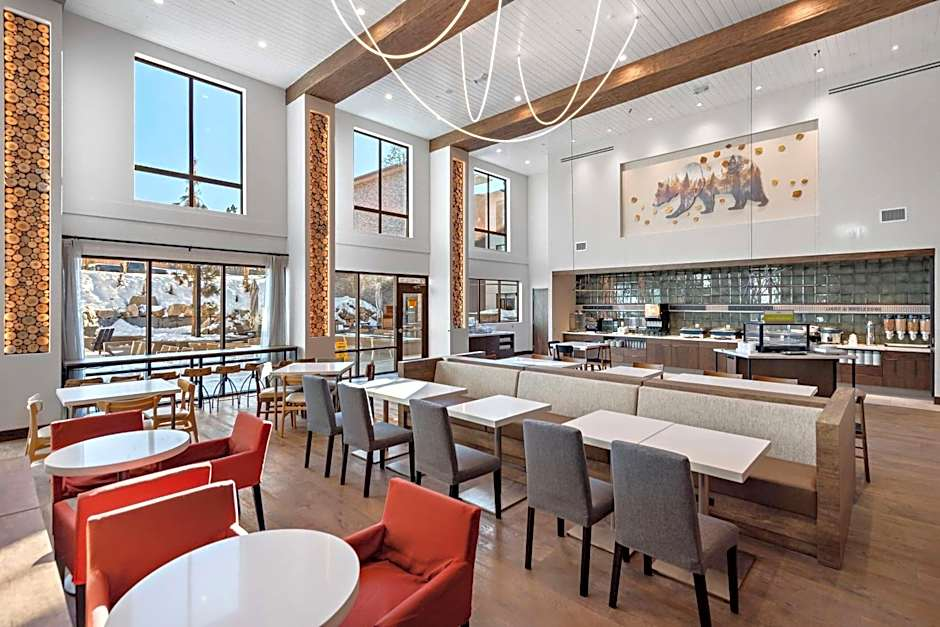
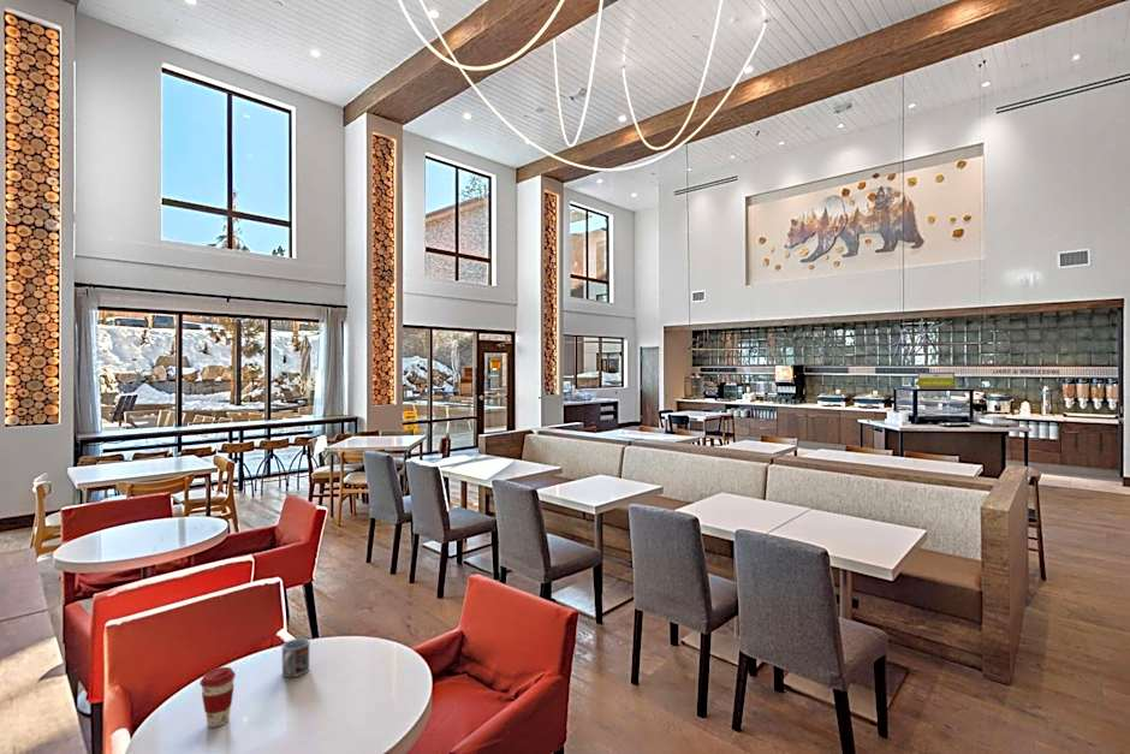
+ cup (293, 659)
+ coffee cup (218, 696)
